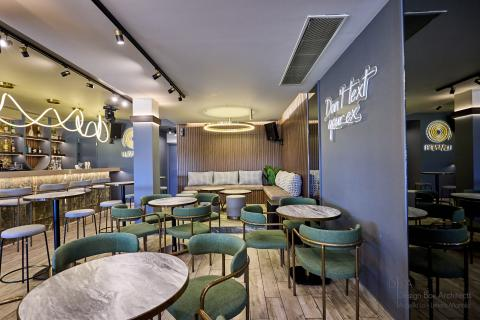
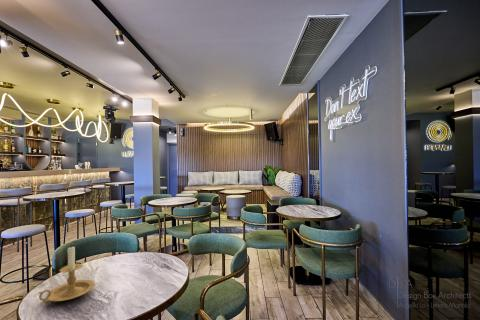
+ candle holder (71, 269)
